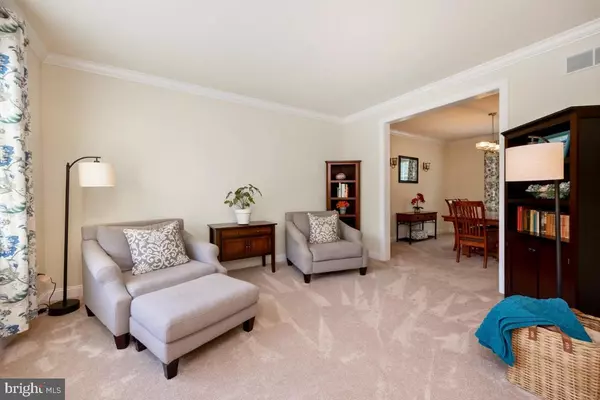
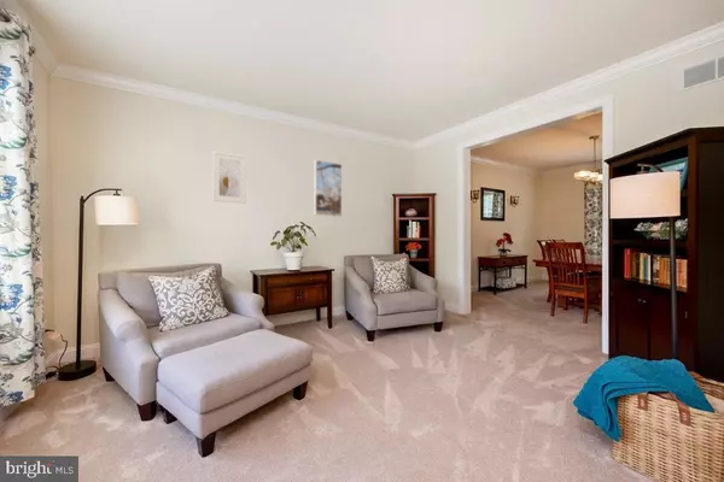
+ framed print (229, 177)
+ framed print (328, 188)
